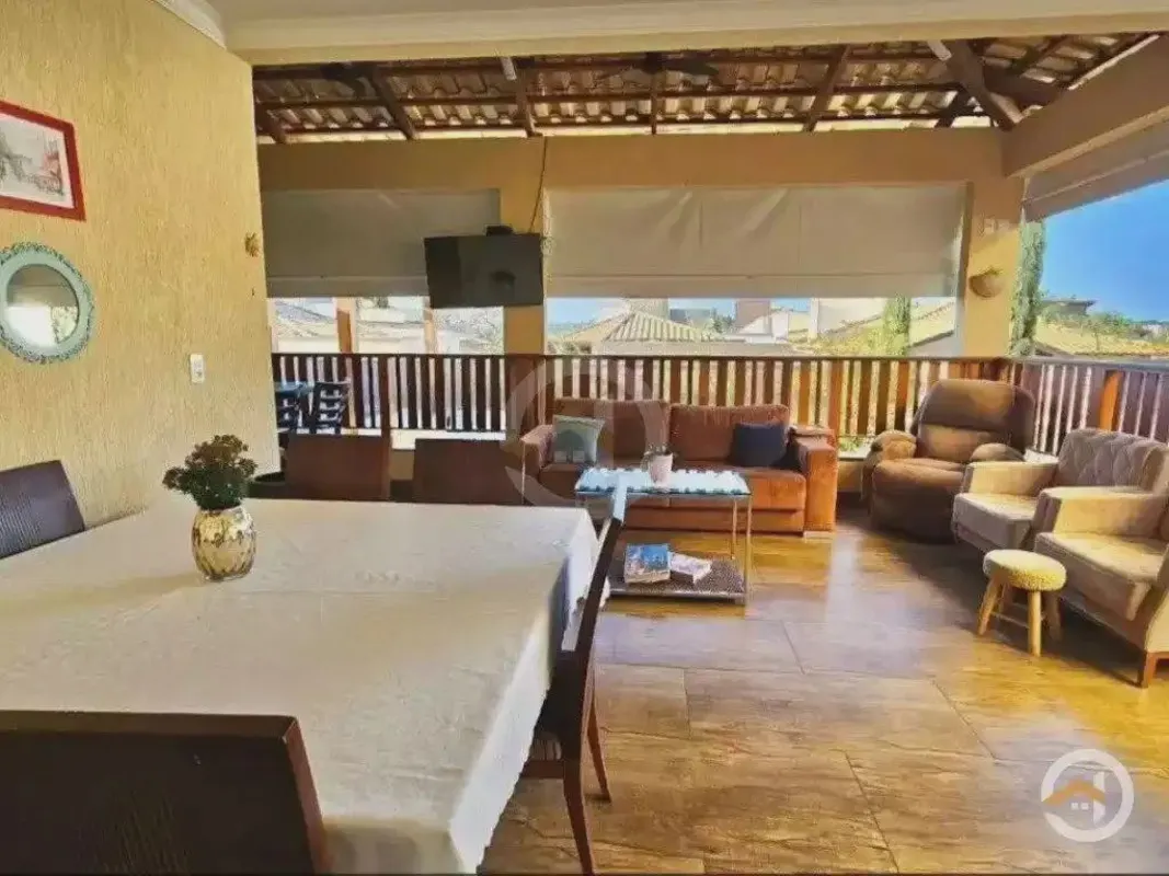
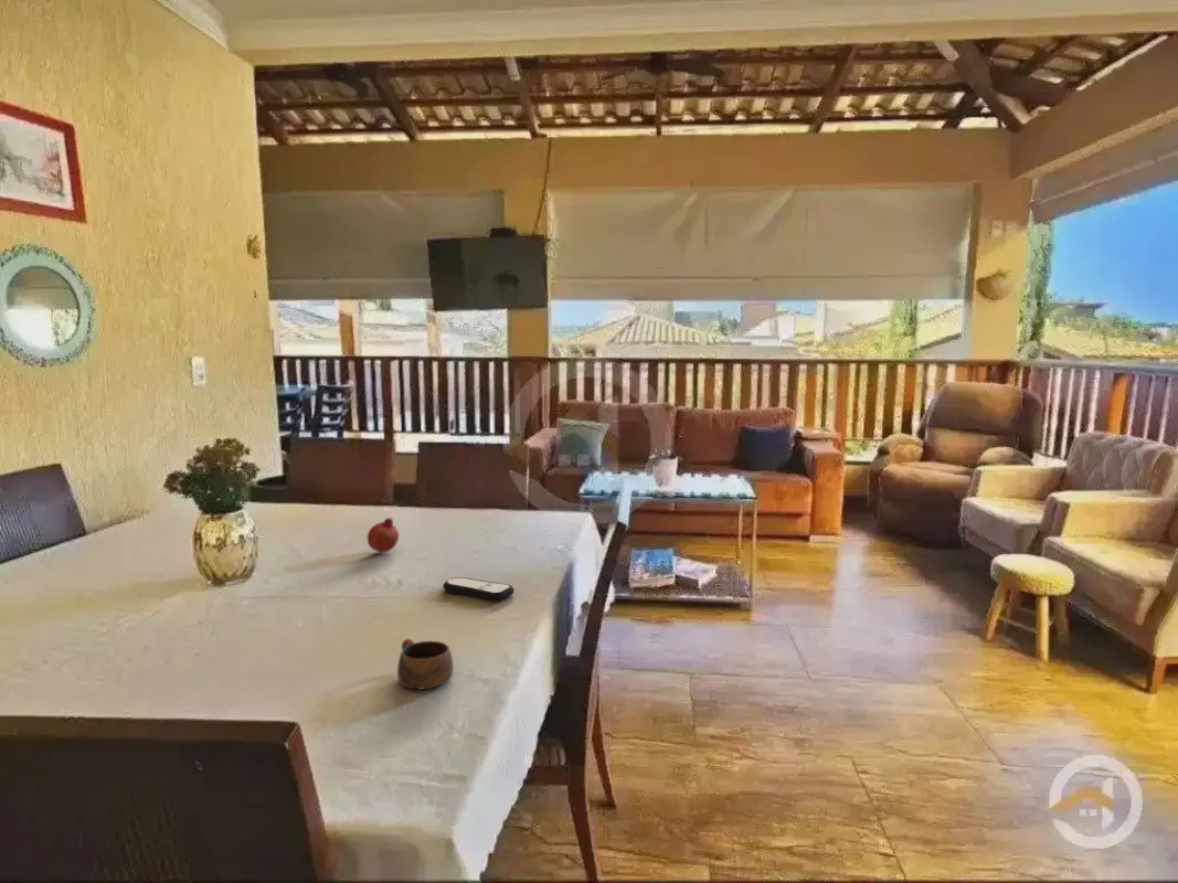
+ fruit (383, 534)
+ remote control (477, 587)
+ cup (423, 660)
